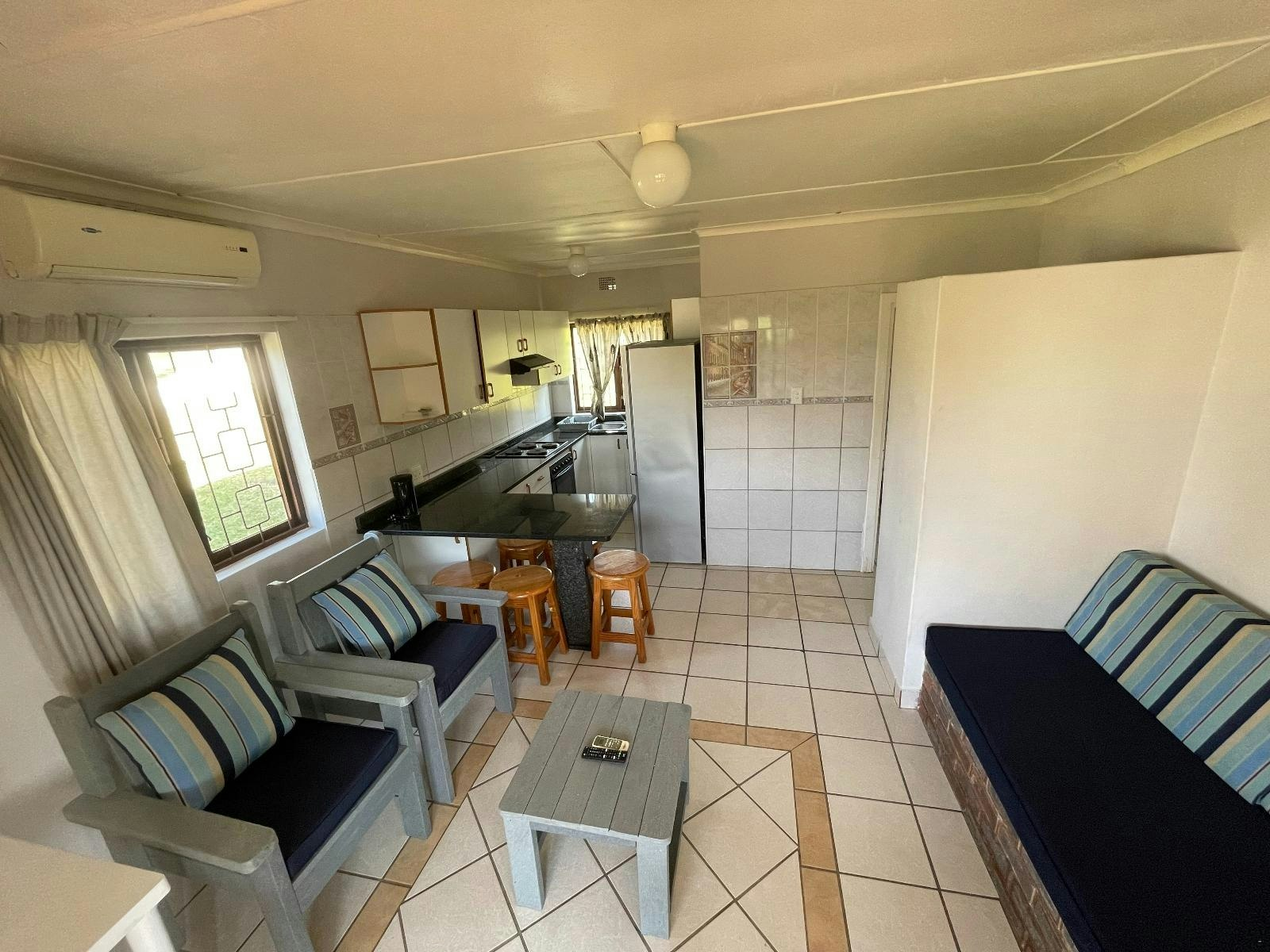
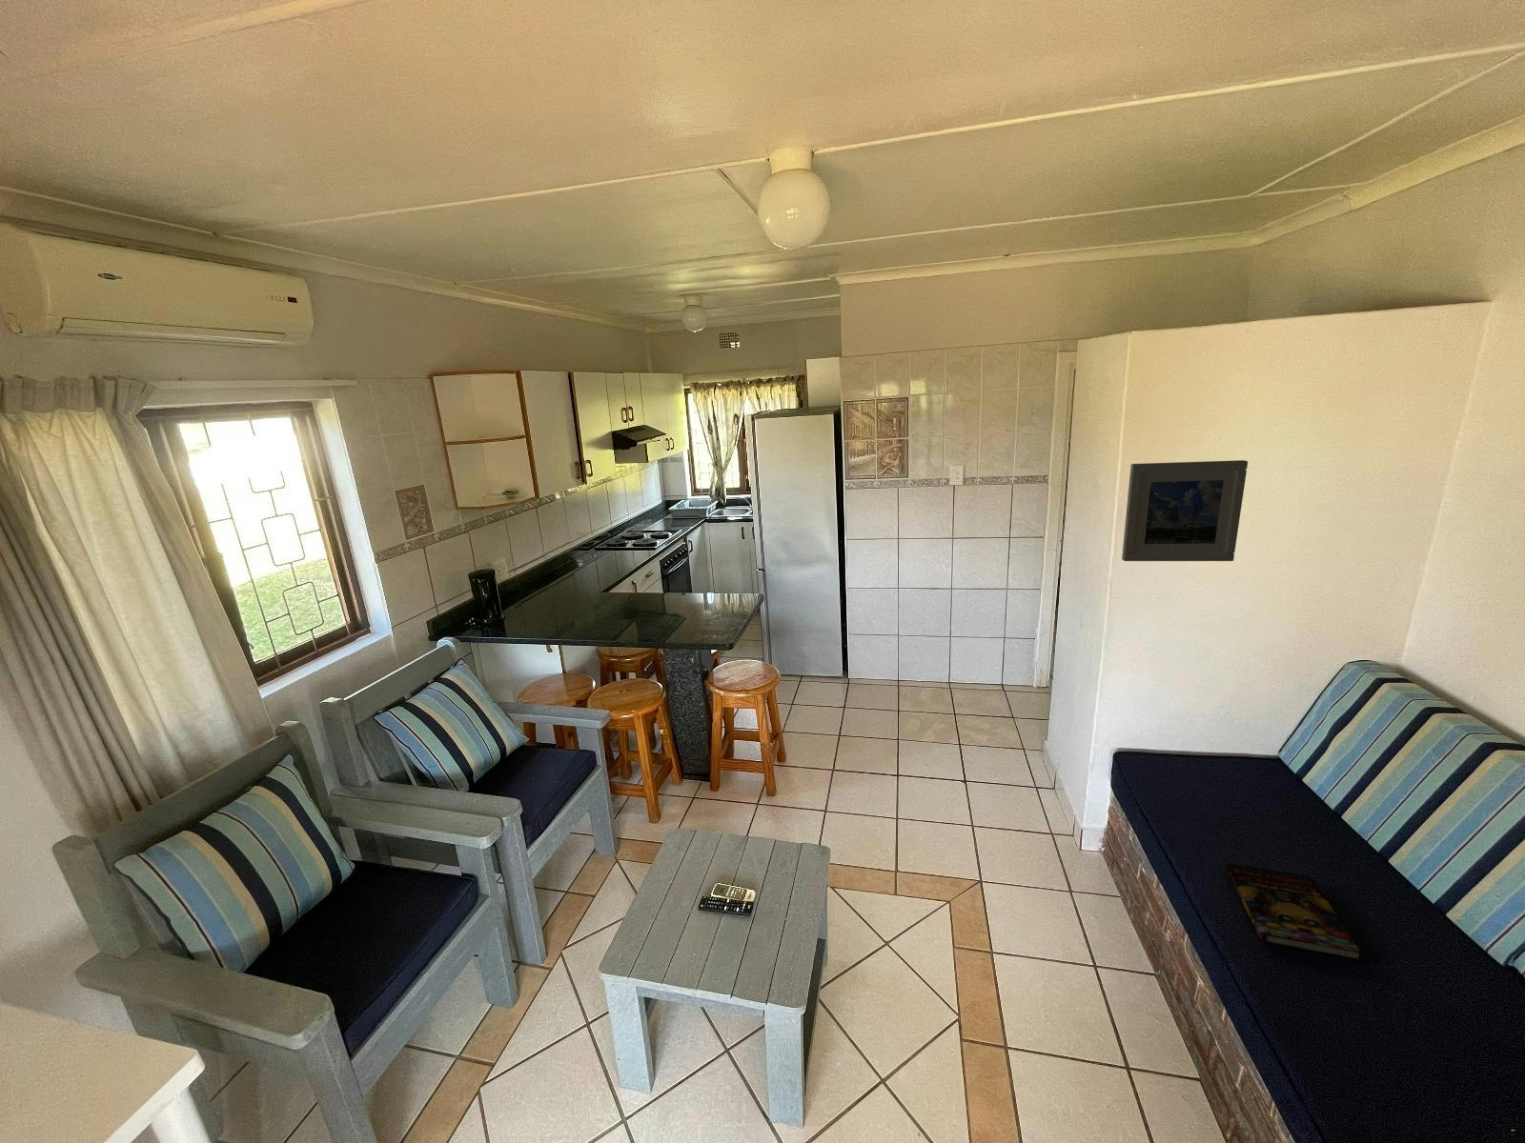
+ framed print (1182, 513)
+ book (1287, 906)
